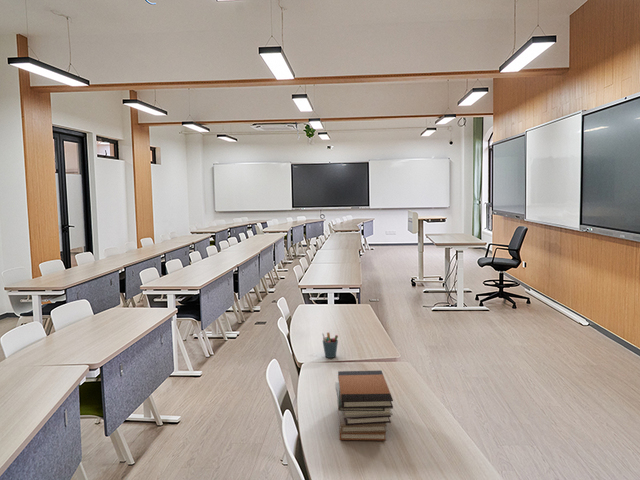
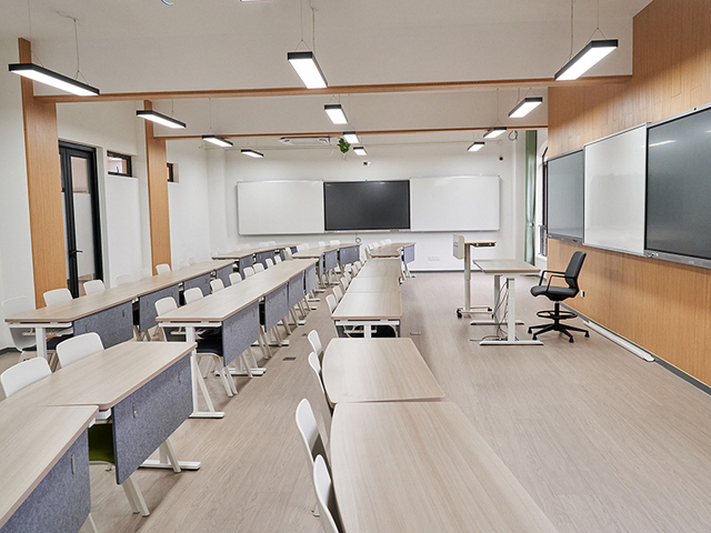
- book stack (362, 402)
- pen holder (330, 344)
